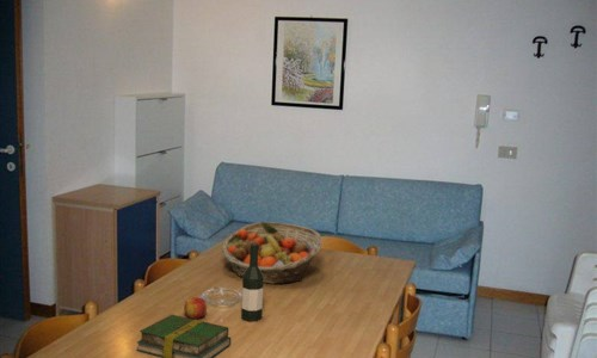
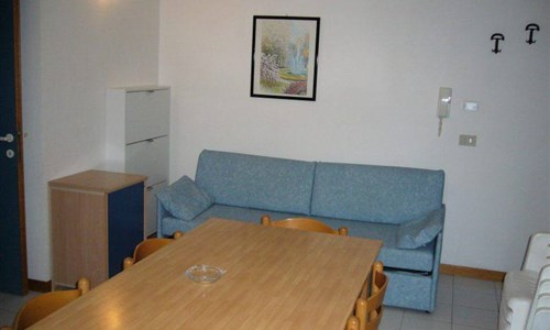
- fruit basket (271, 251)
- book (184, 338)
- wine bottle (252, 279)
- apple (195, 307)
